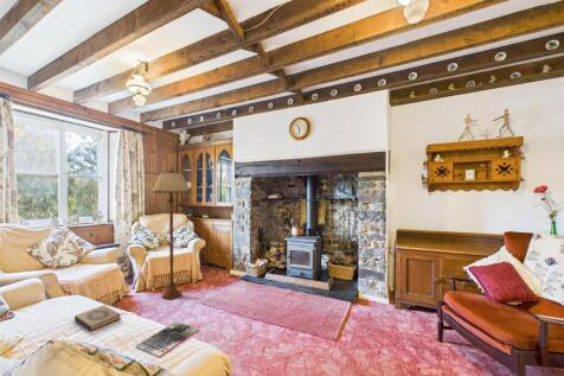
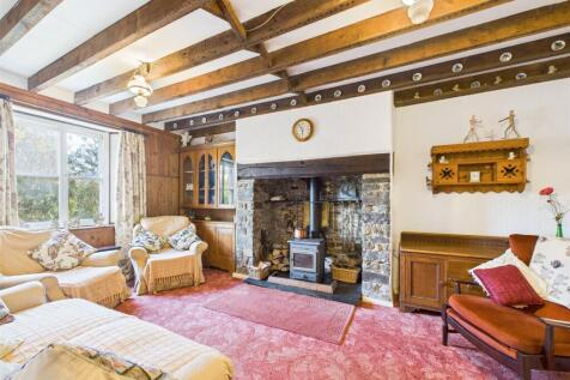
- floor lamp (171, 232)
- magazine (168, 337)
- hardback book (97, 317)
